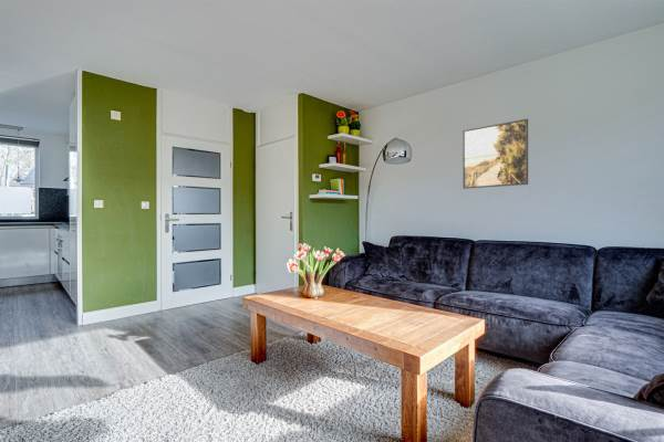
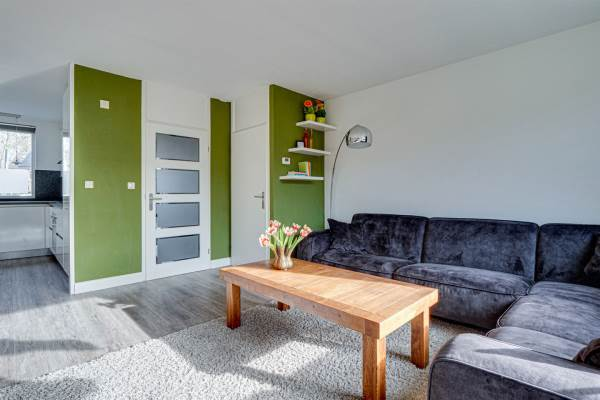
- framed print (492, 156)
